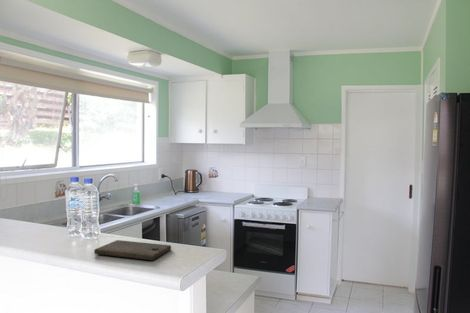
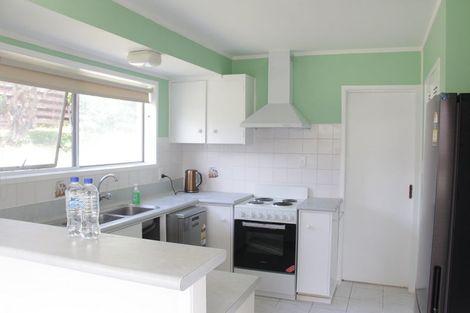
- cutting board (133, 249)
